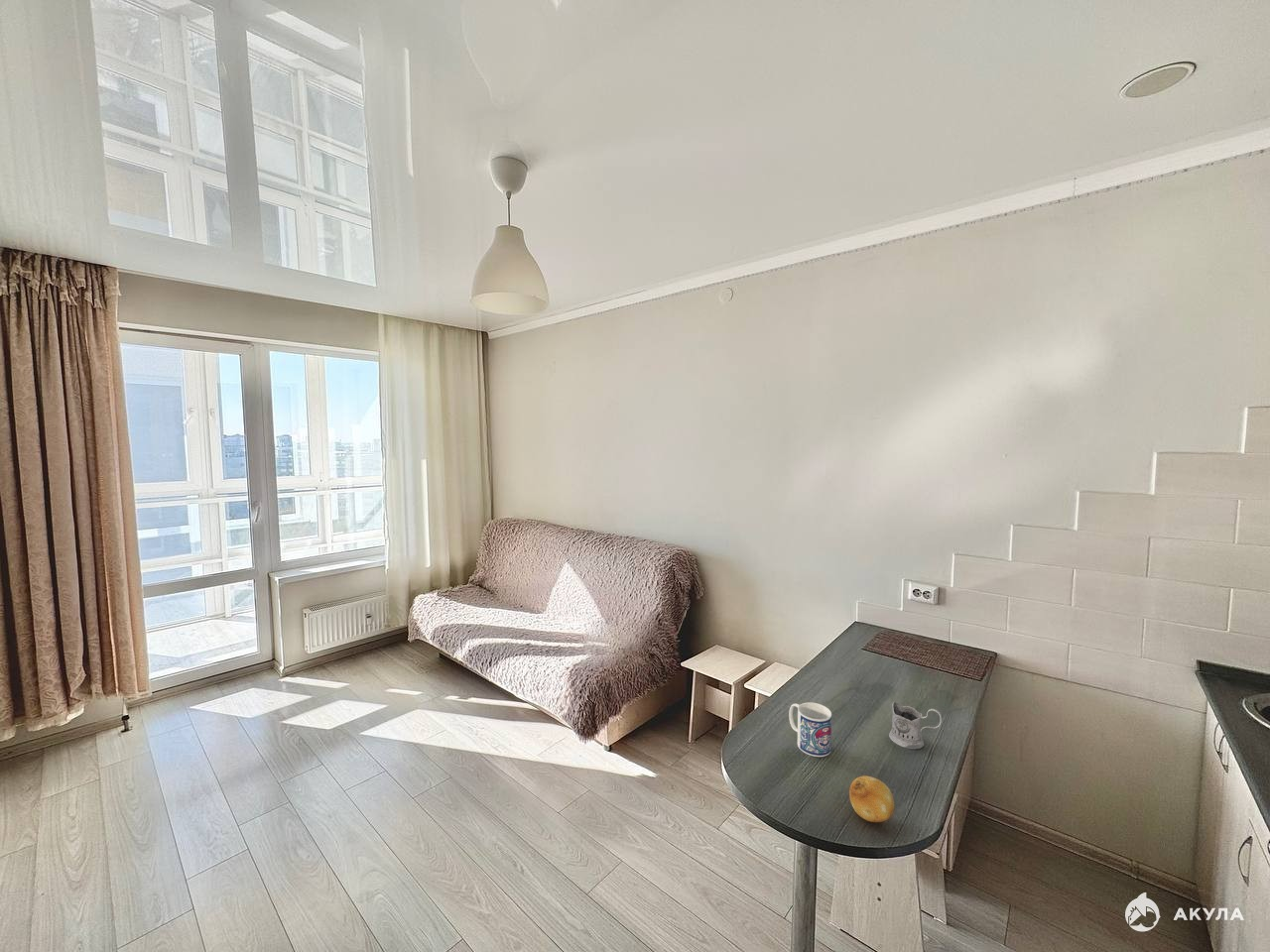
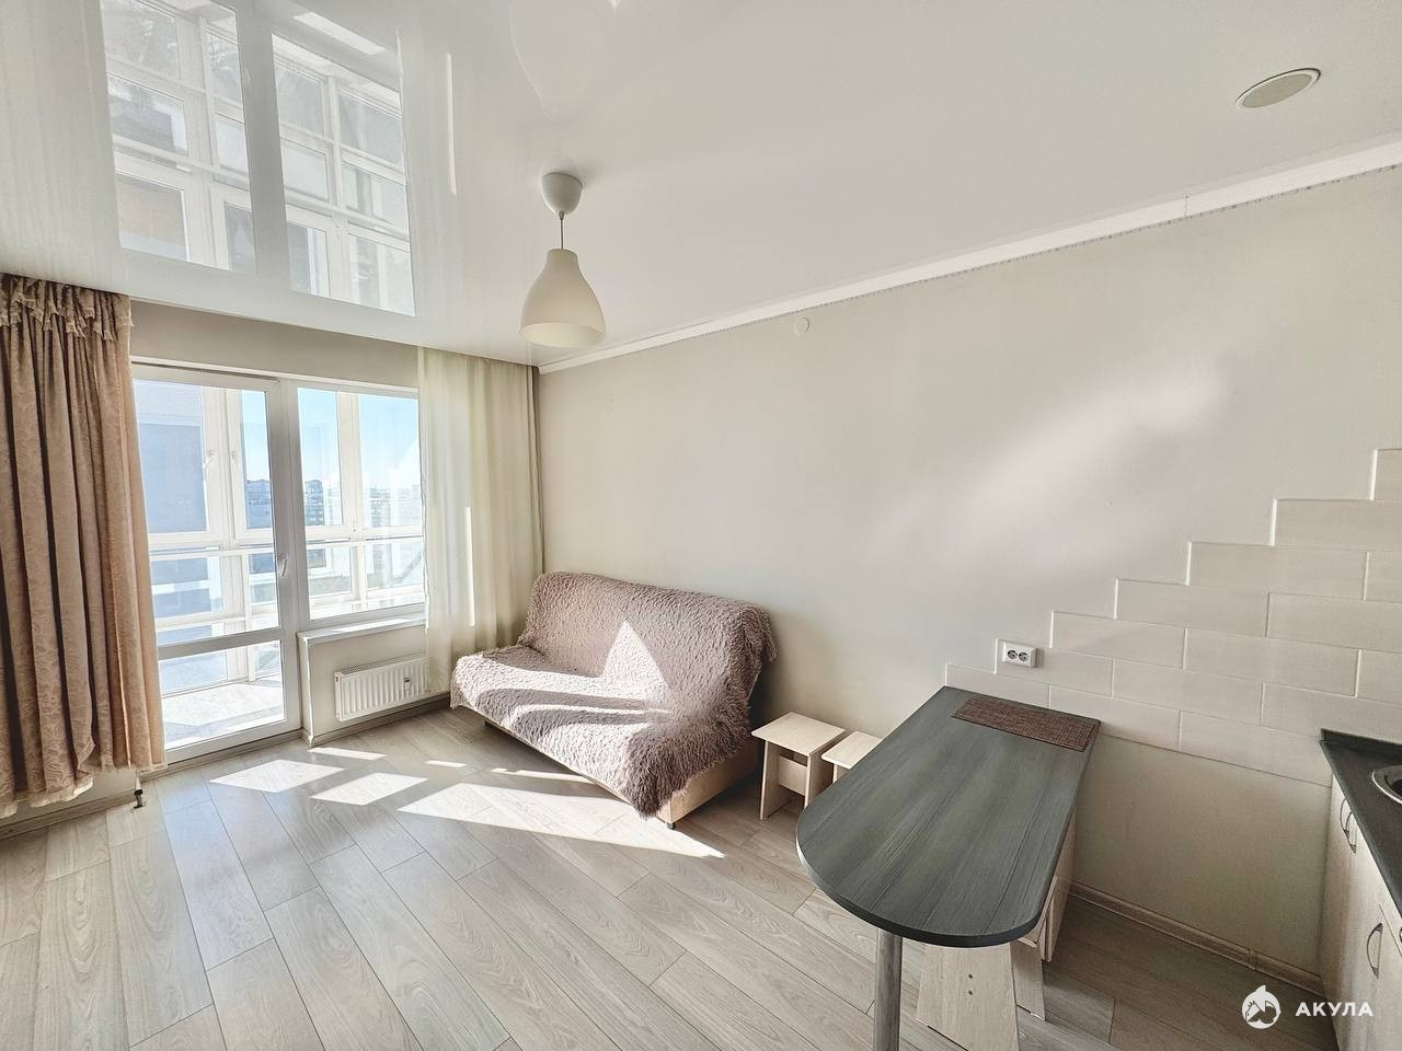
- mug (807, 725)
- fruit (871, 798)
- tea glass holder (915, 722)
